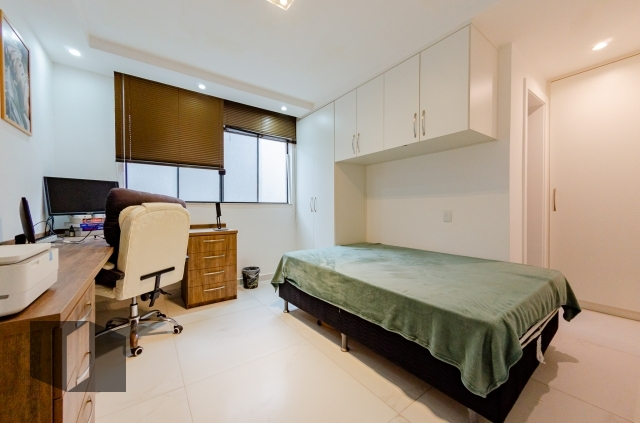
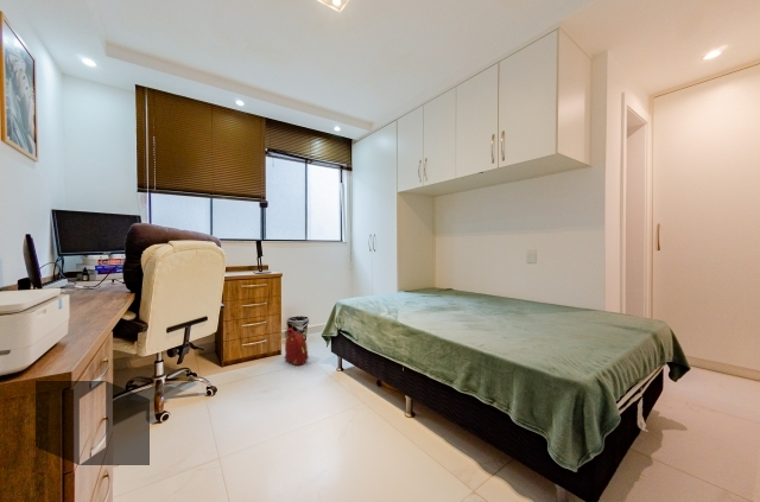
+ backpack (296, 343)
